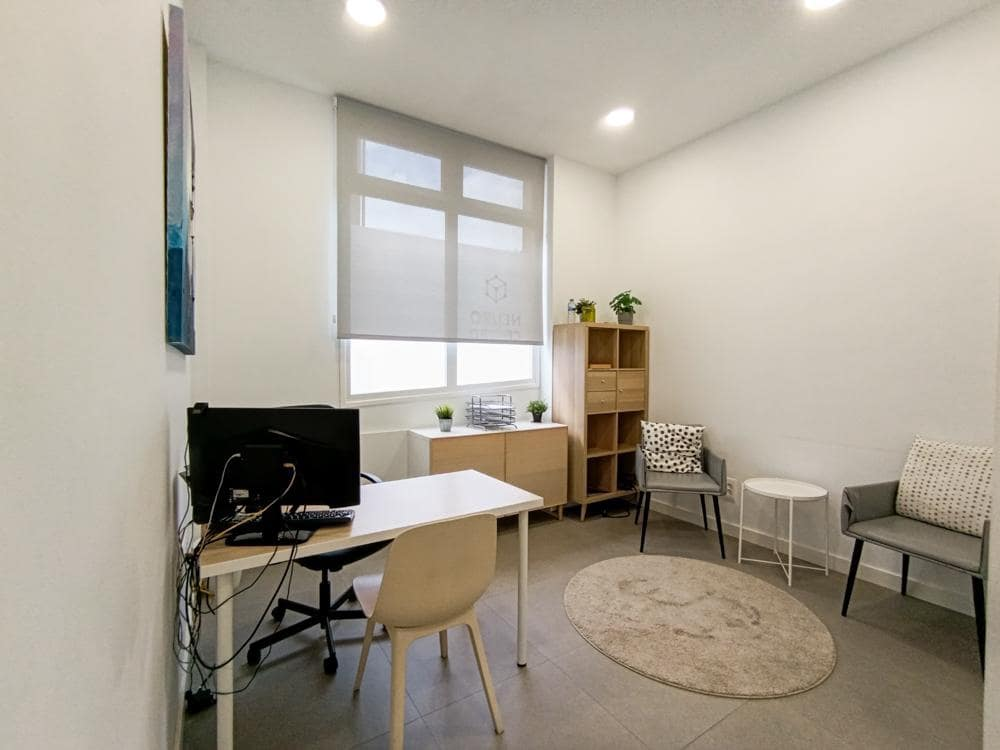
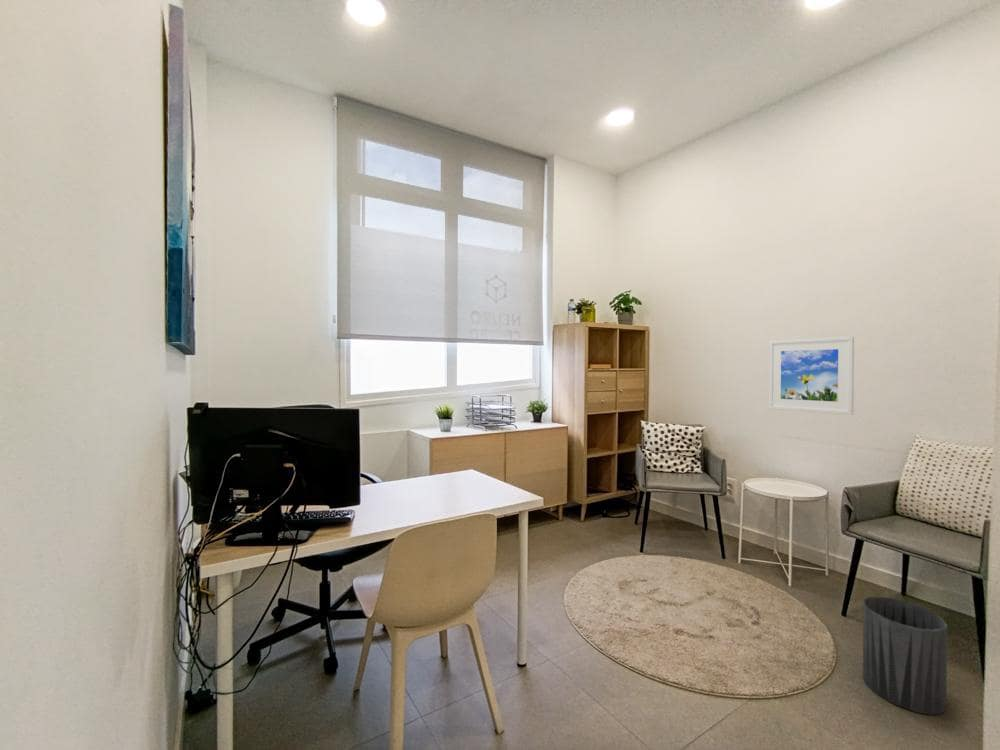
+ trash can (902, 651)
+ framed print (808, 375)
